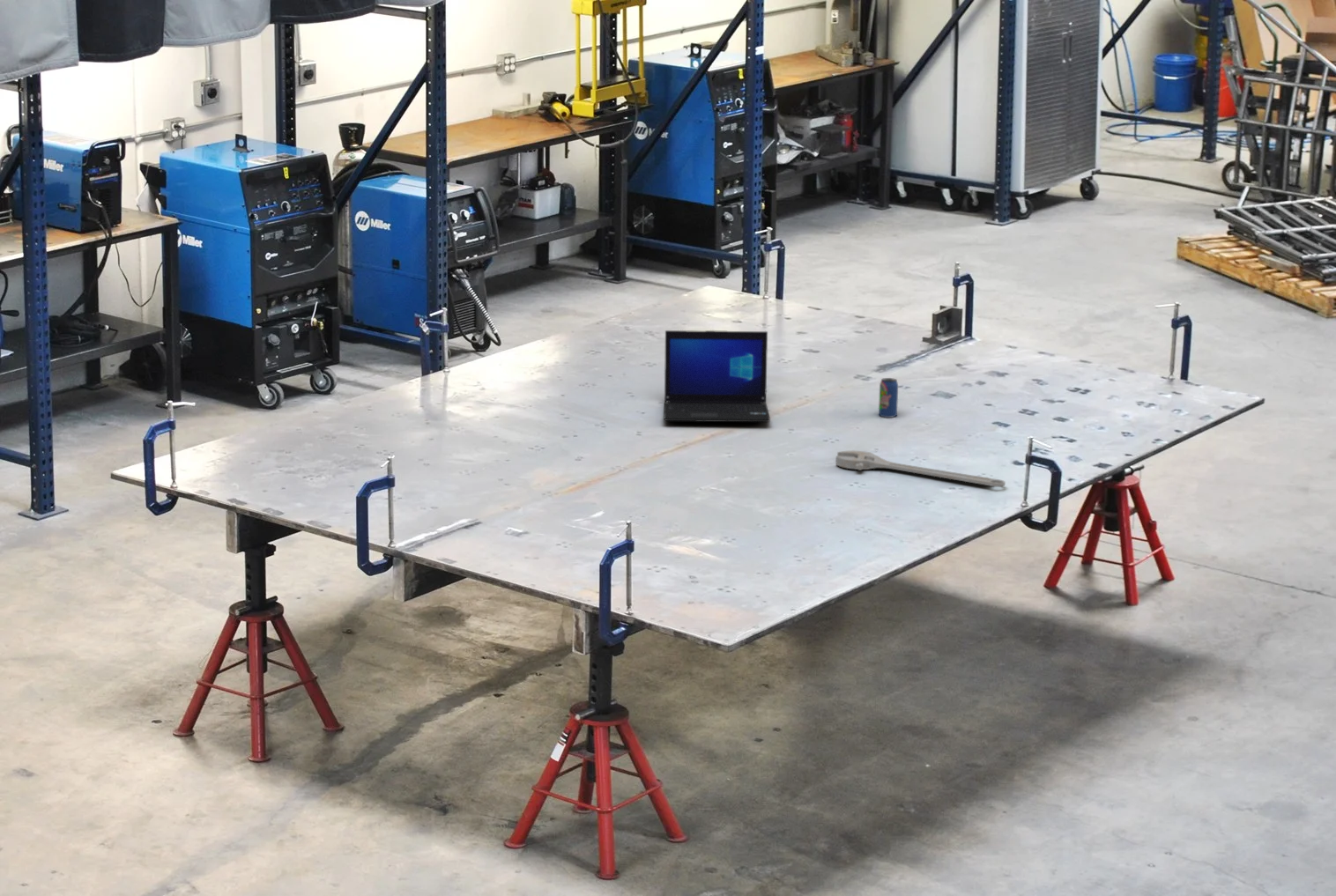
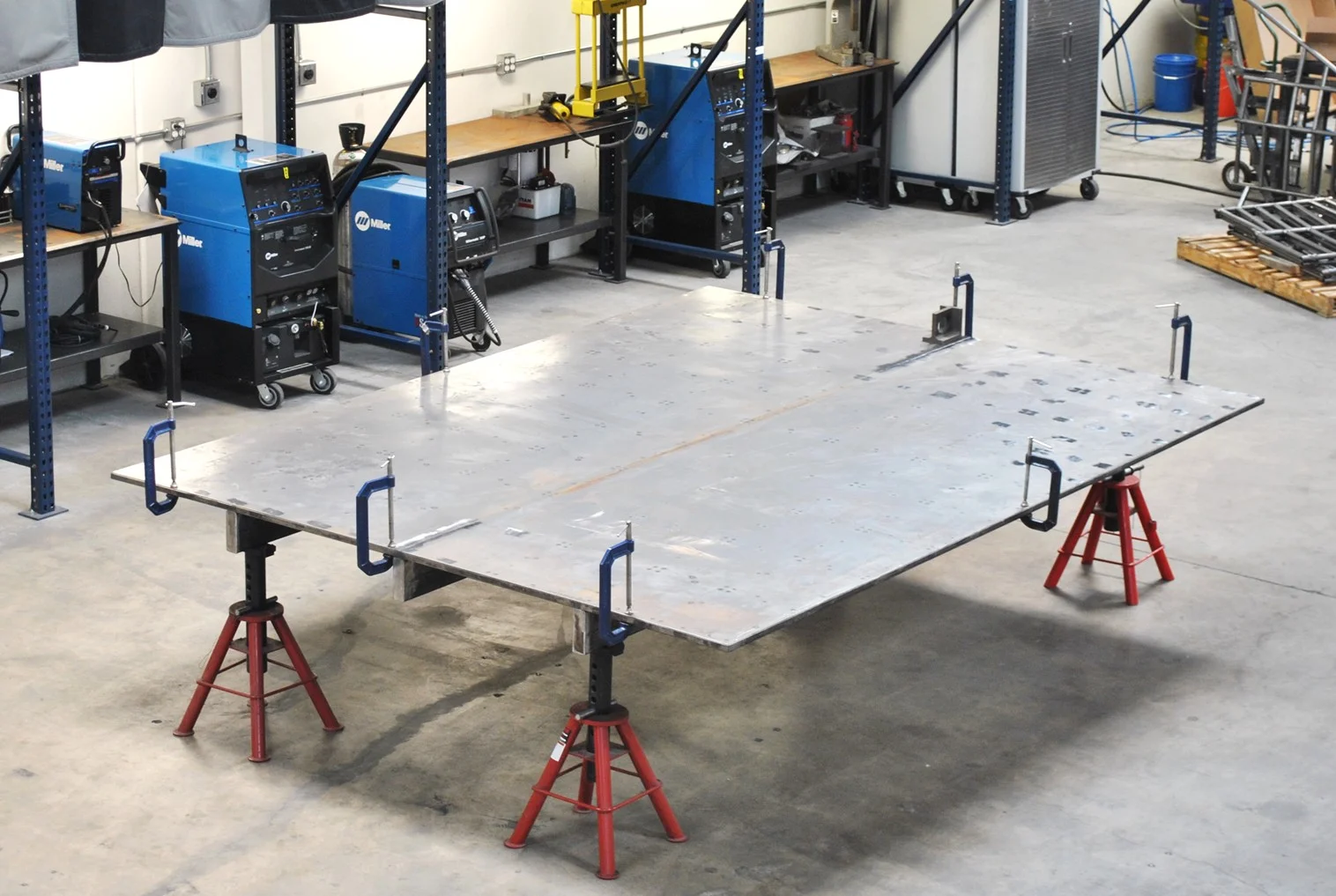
- beverage can (888, 397)
- laptop (716, 375)
- adjustable wrench (916, 469)
